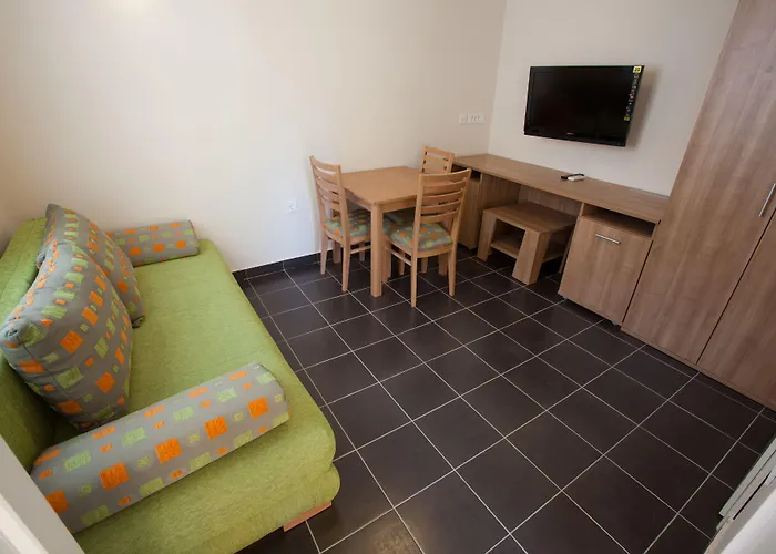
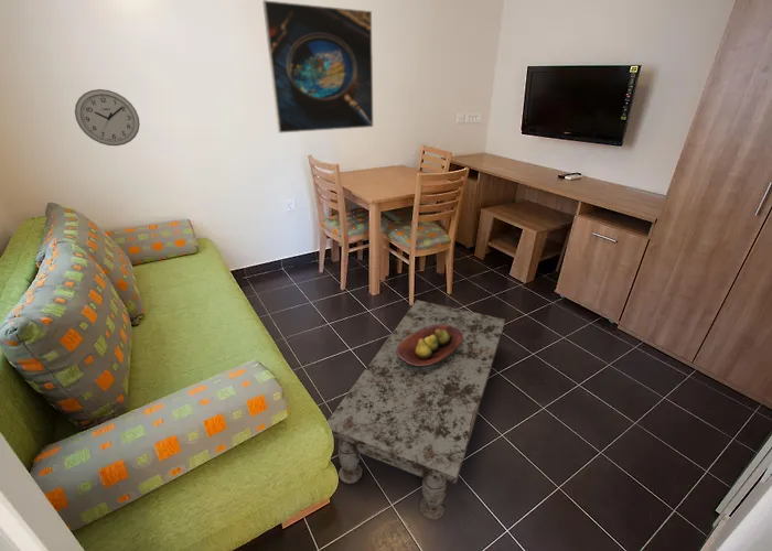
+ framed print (324, 72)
+ wall clock (108, 118)
+ fruit bowl (430, 343)
+ coffee table (429, 383)
